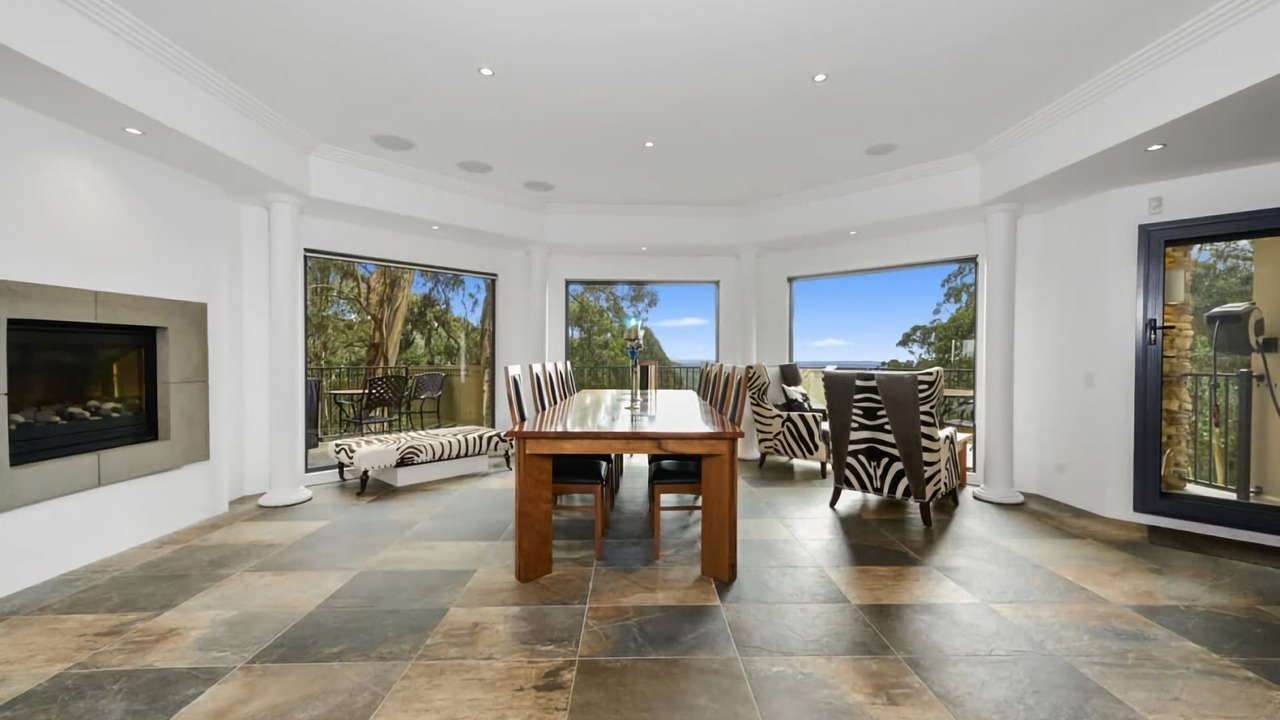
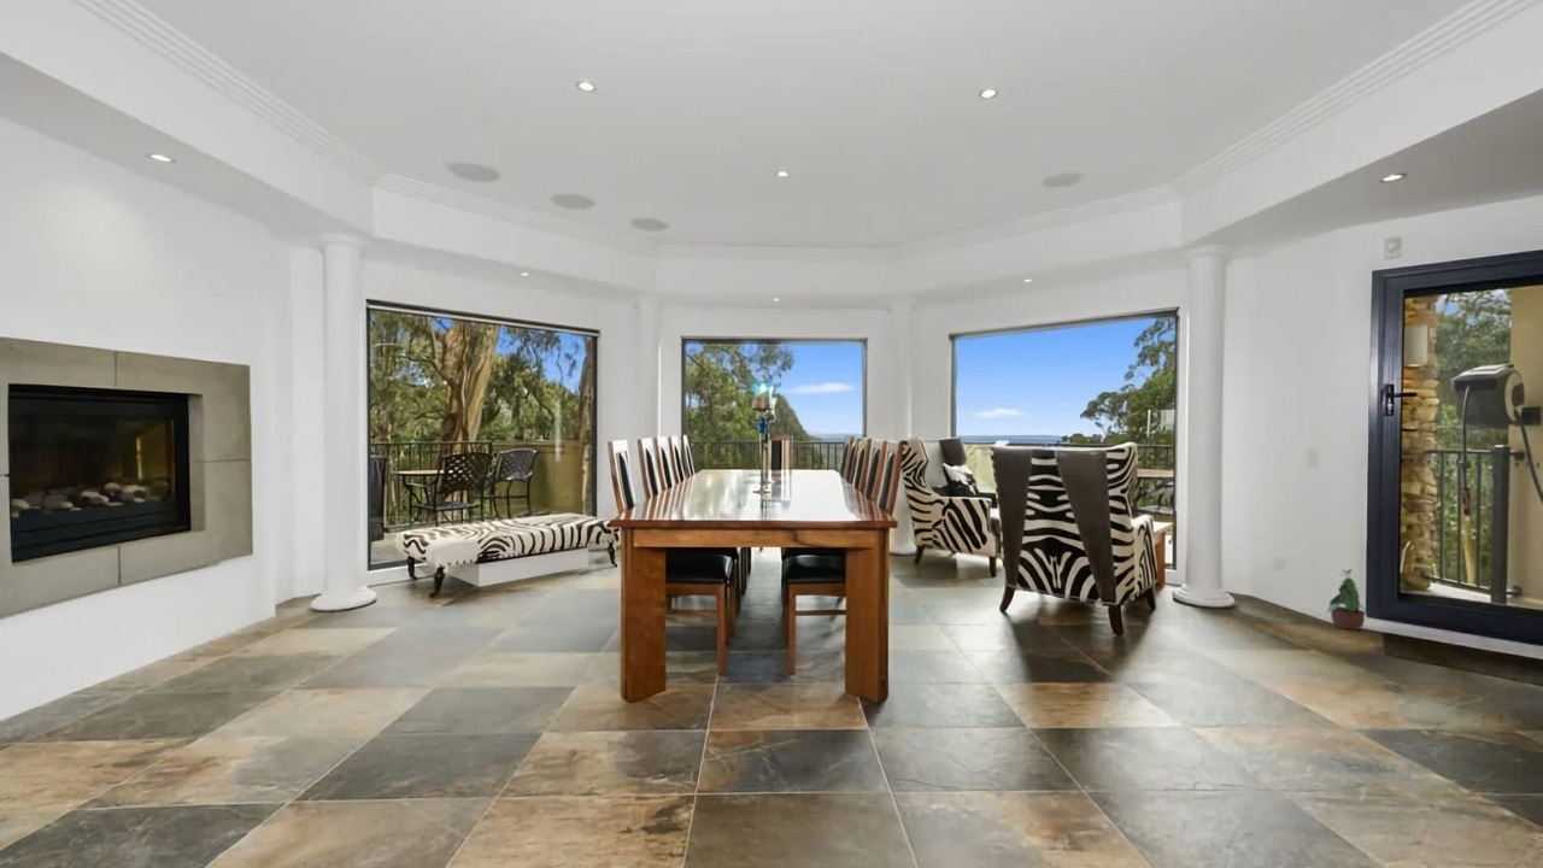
+ potted plant (1347, 598)
